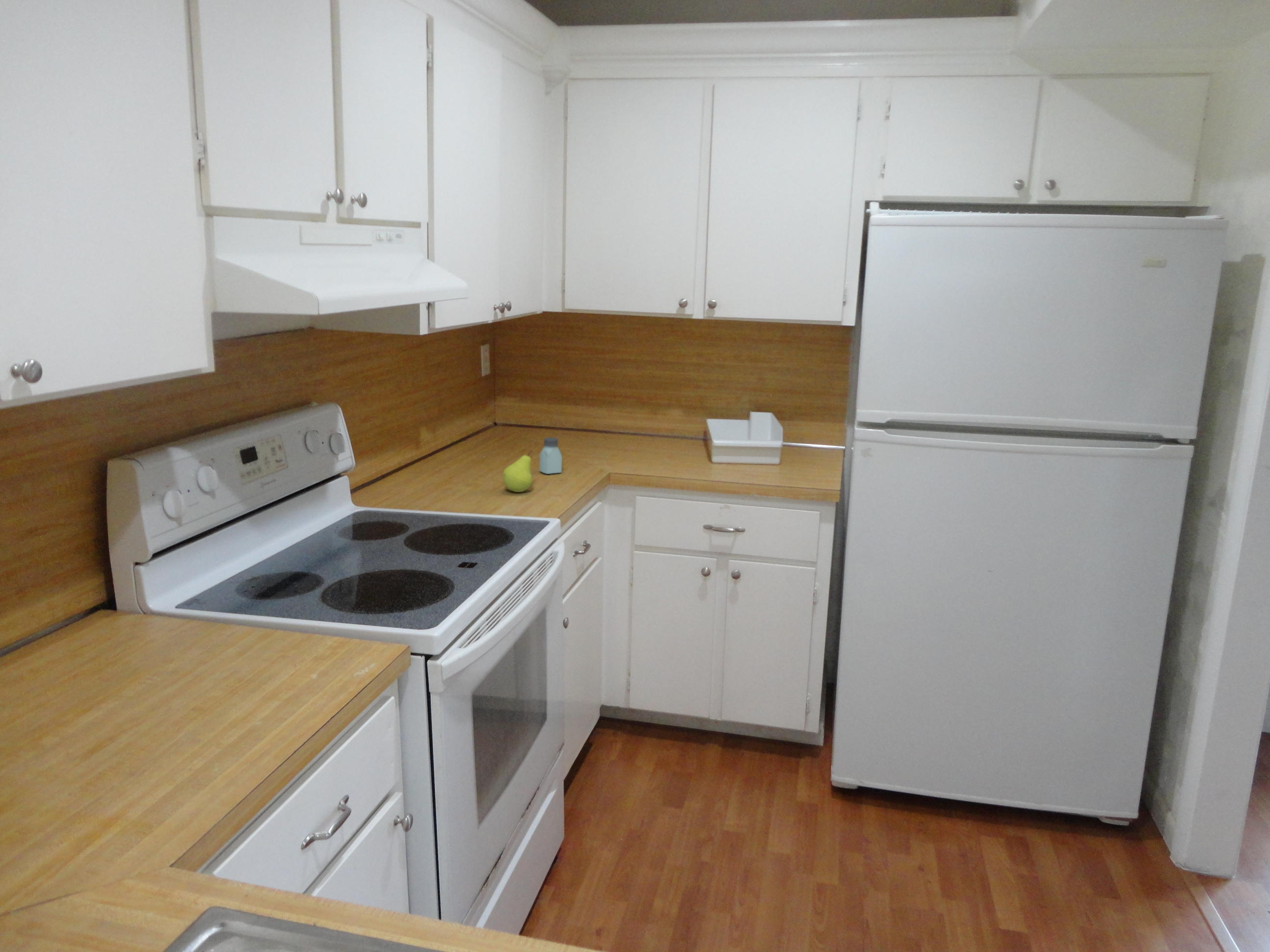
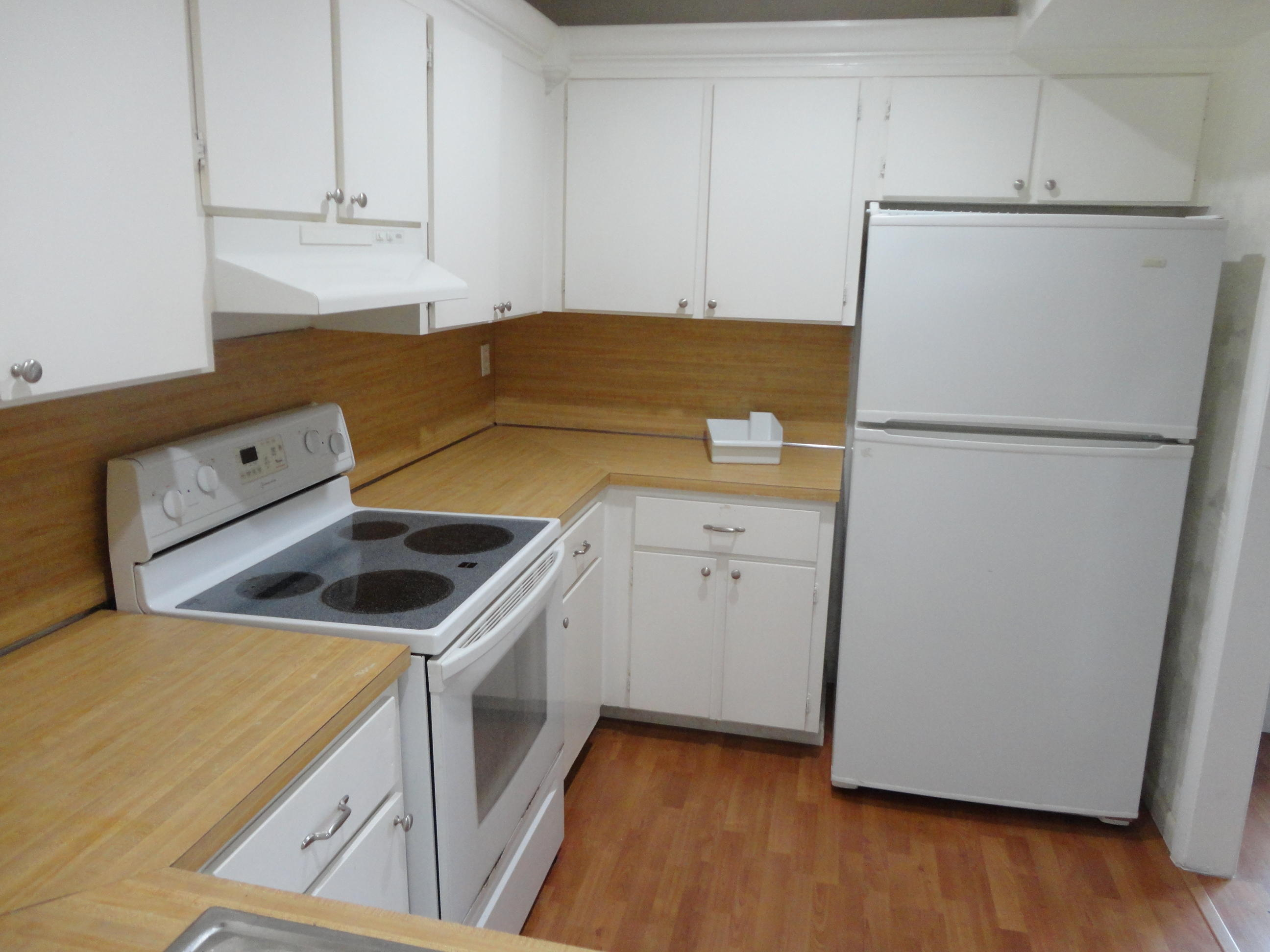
- saltshaker (550, 455)
- fruit (517, 471)
